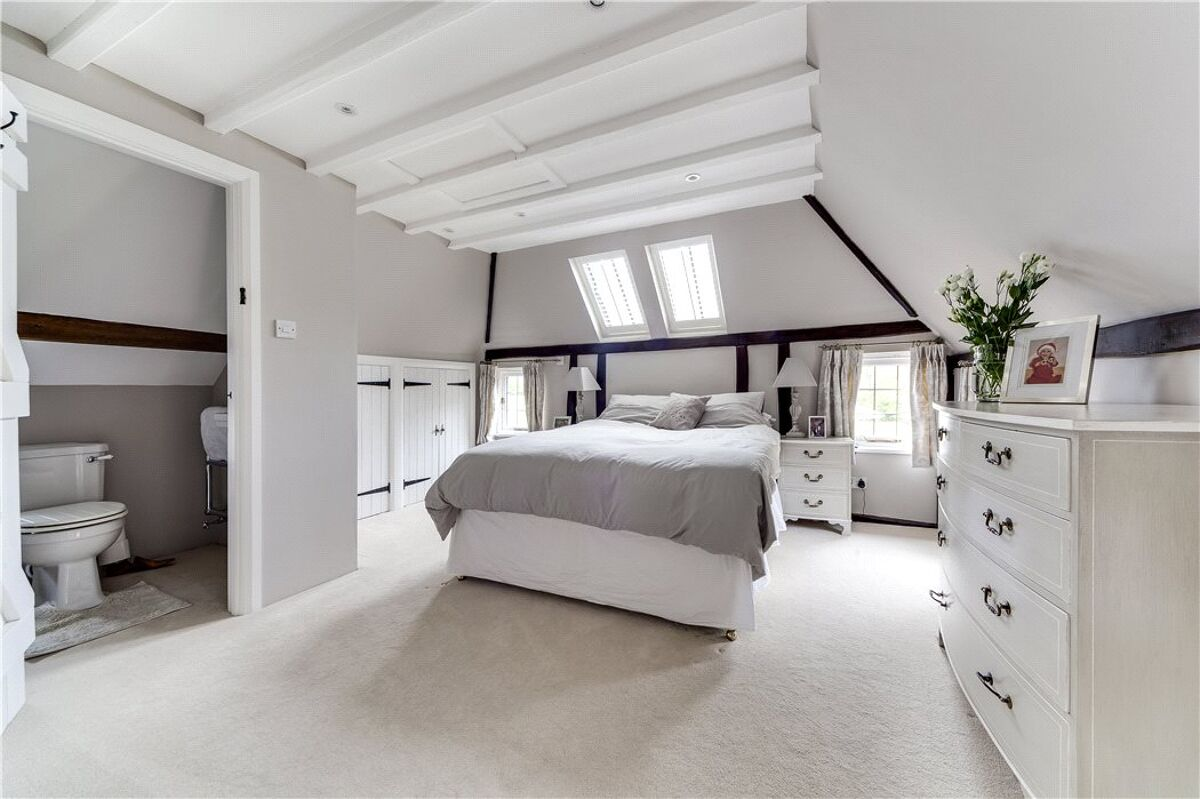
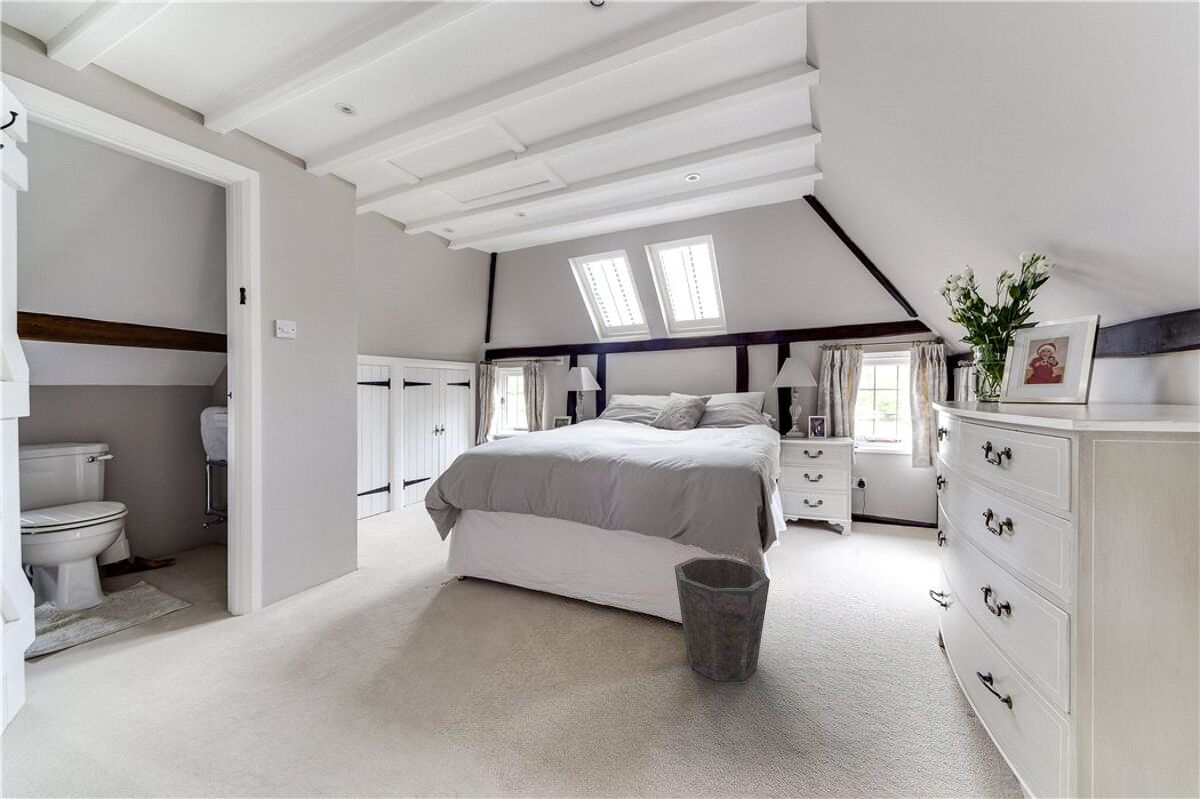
+ waste bin (720, 616)
